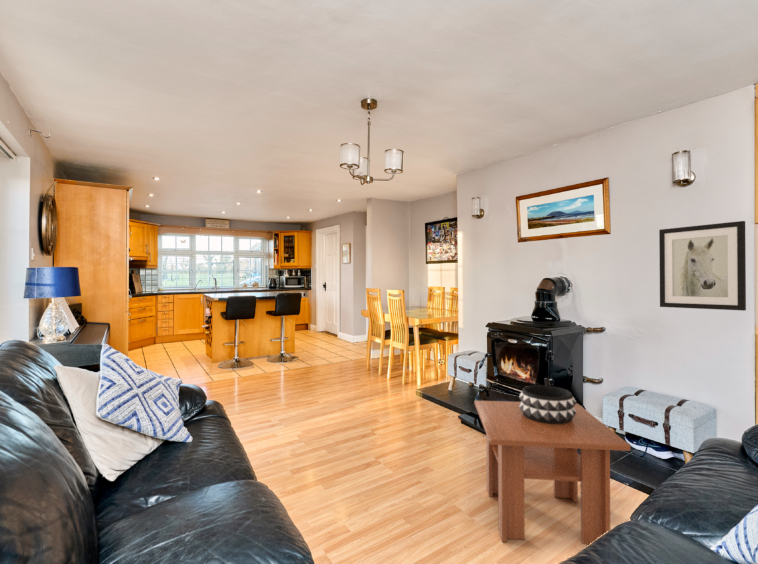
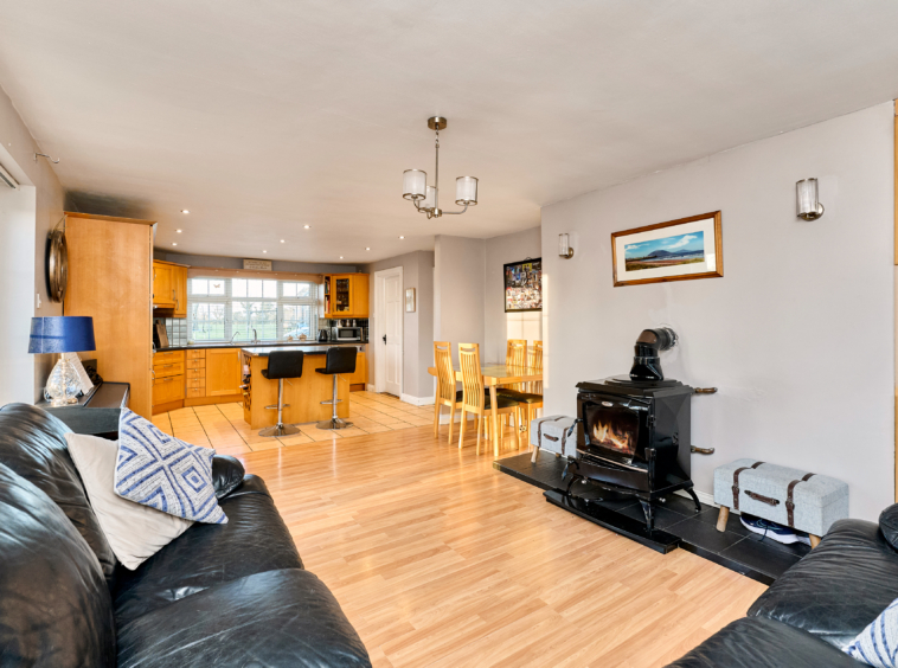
- wall art (699, 267)
- decorative bowl (546, 403)
- coffee table (540, 467)
